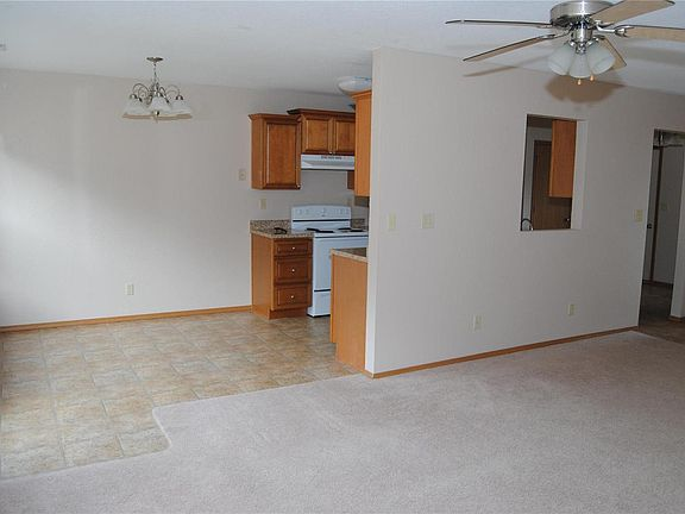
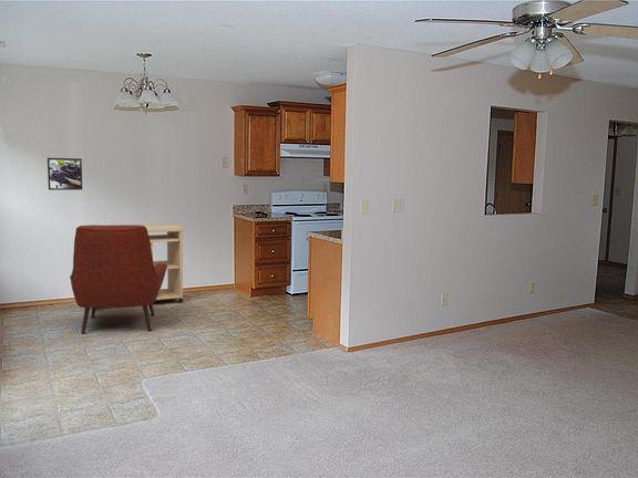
+ chair (117, 274)
+ desk (153, 262)
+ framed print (64, 174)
